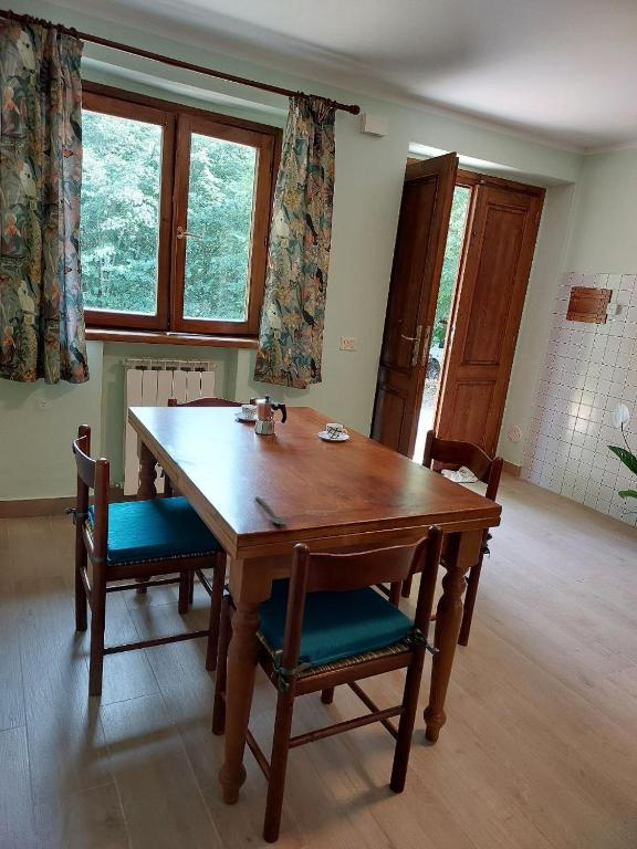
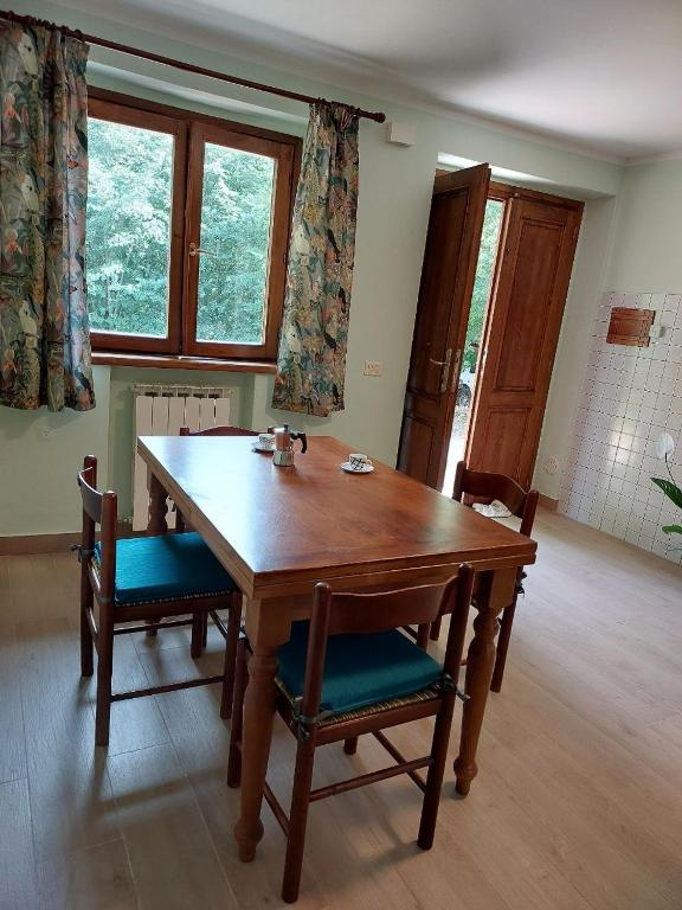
- spoon (269, 510)
